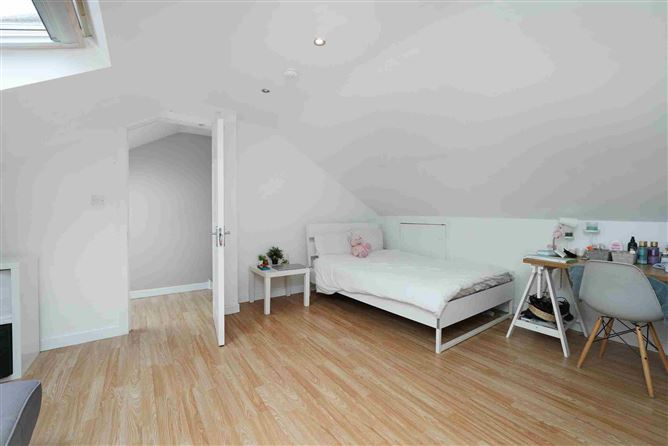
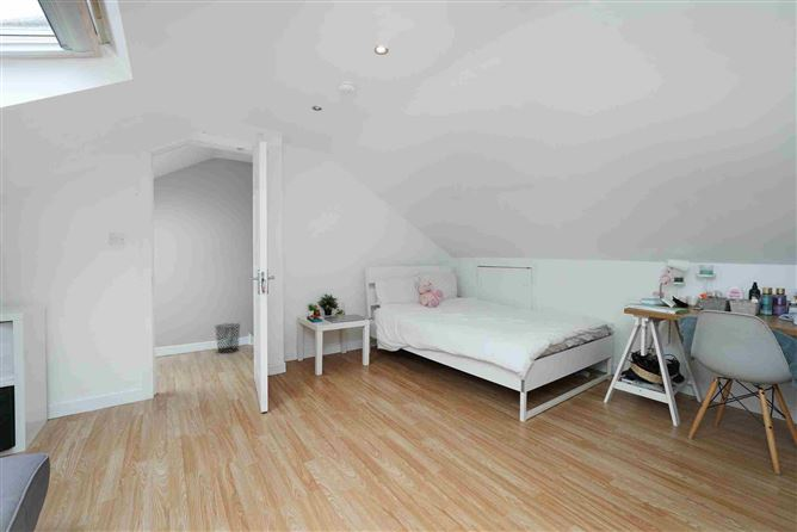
+ waste bin (228, 338)
